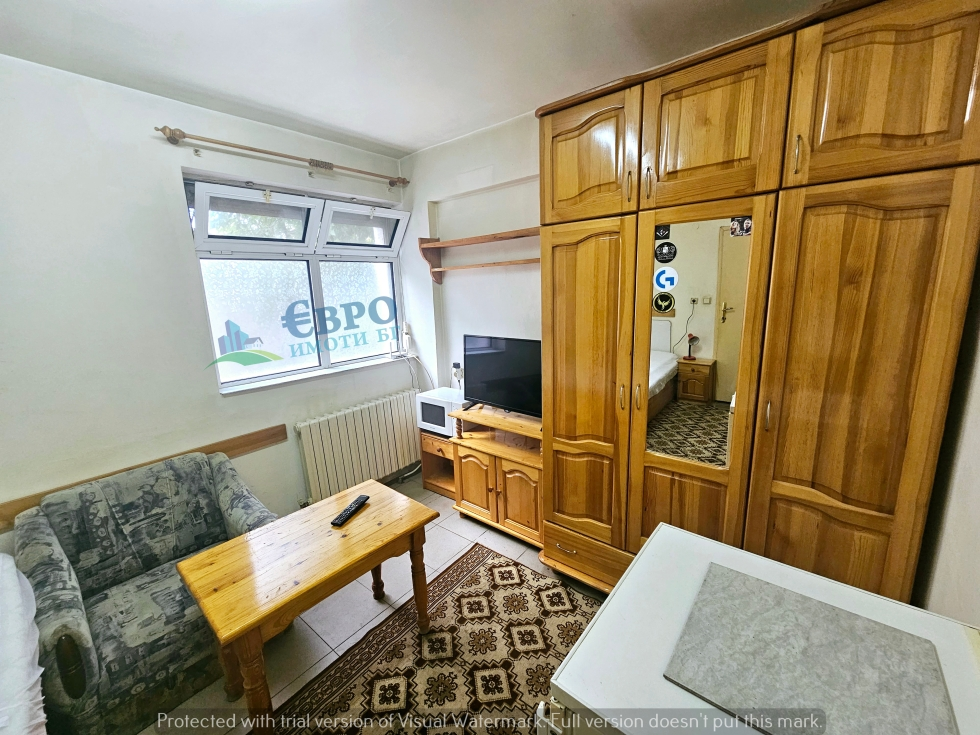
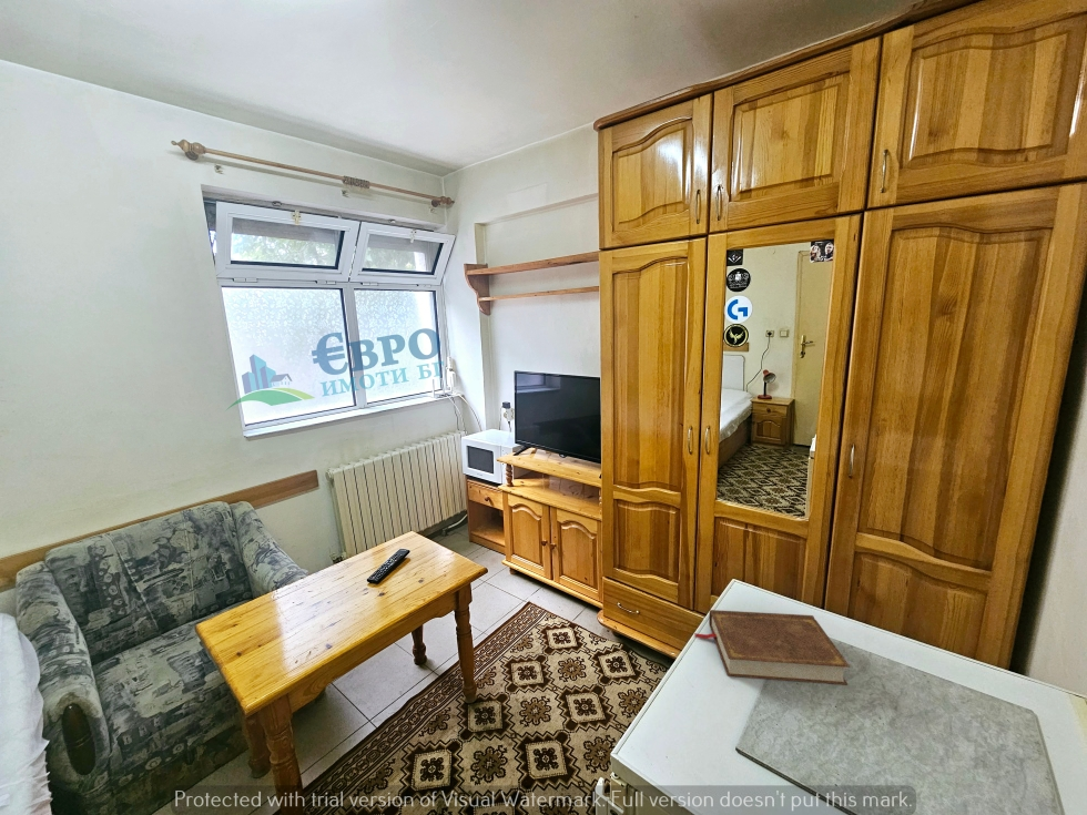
+ book (772, 643)
